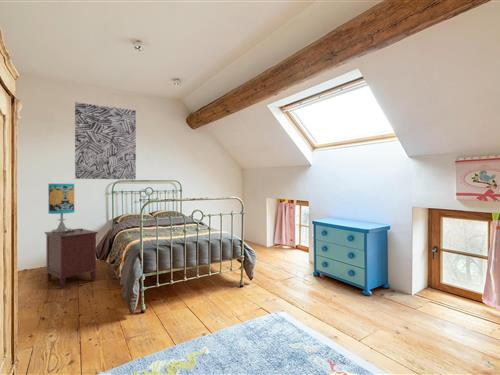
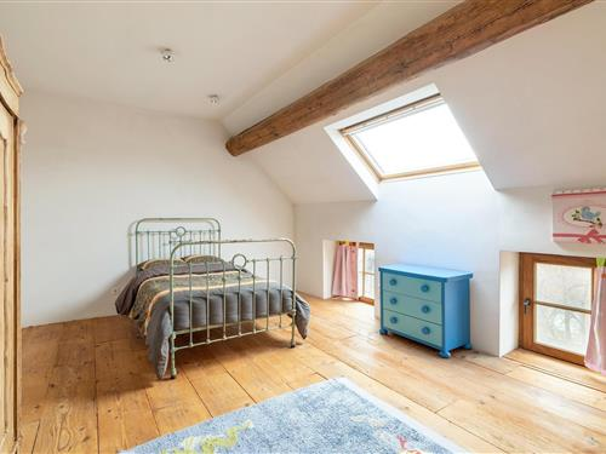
- wall art (106, 143)
- table lamp (66, 207)
- nightstand (71, 256)
